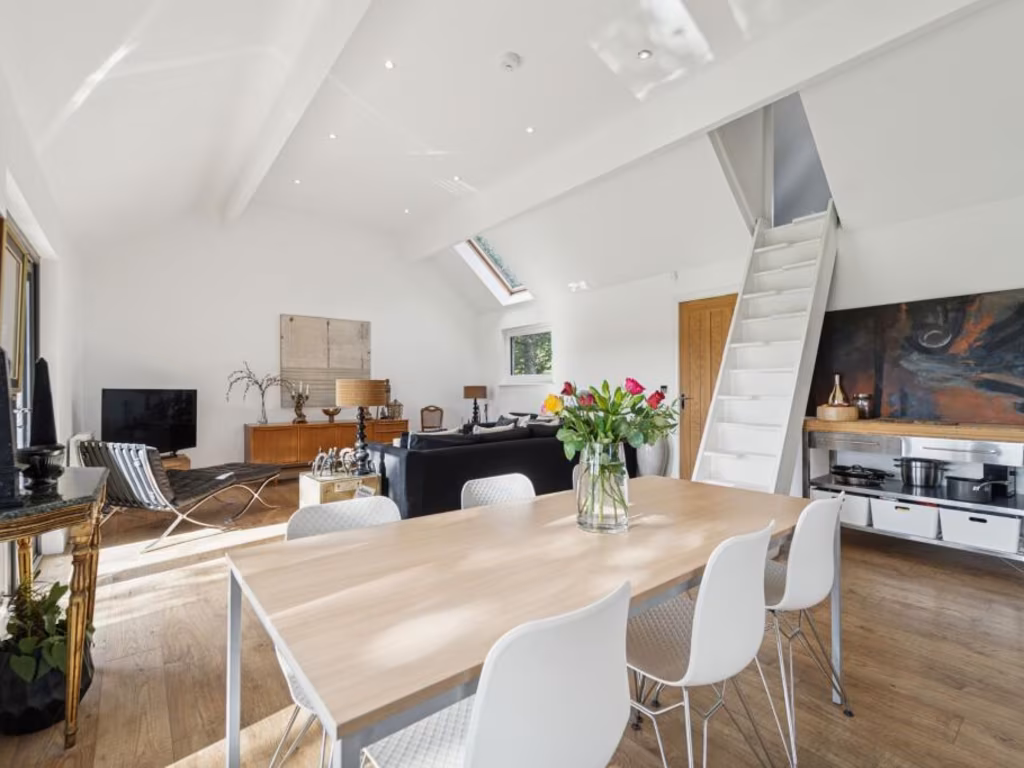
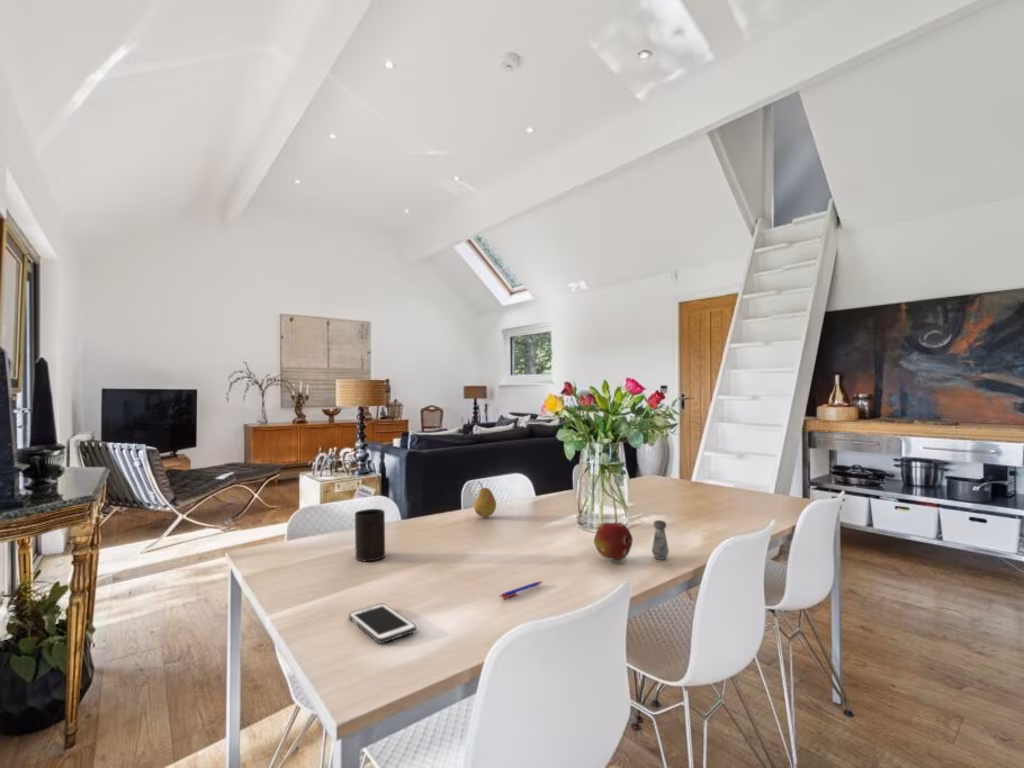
+ cell phone (381, 622)
+ cup (370, 534)
+ fruit (611, 540)
+ pen (522, 588)
+ salt shaker (660, 539)
+ fruit (485, 500)
